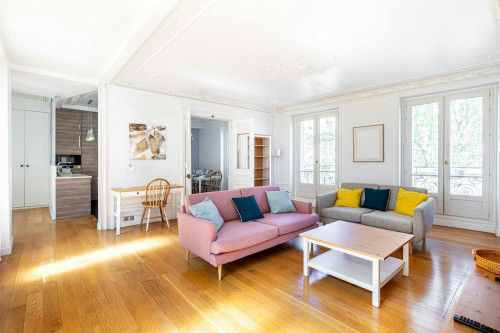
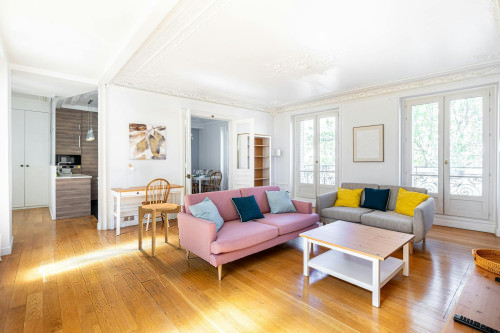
+ side table (155, 227)
